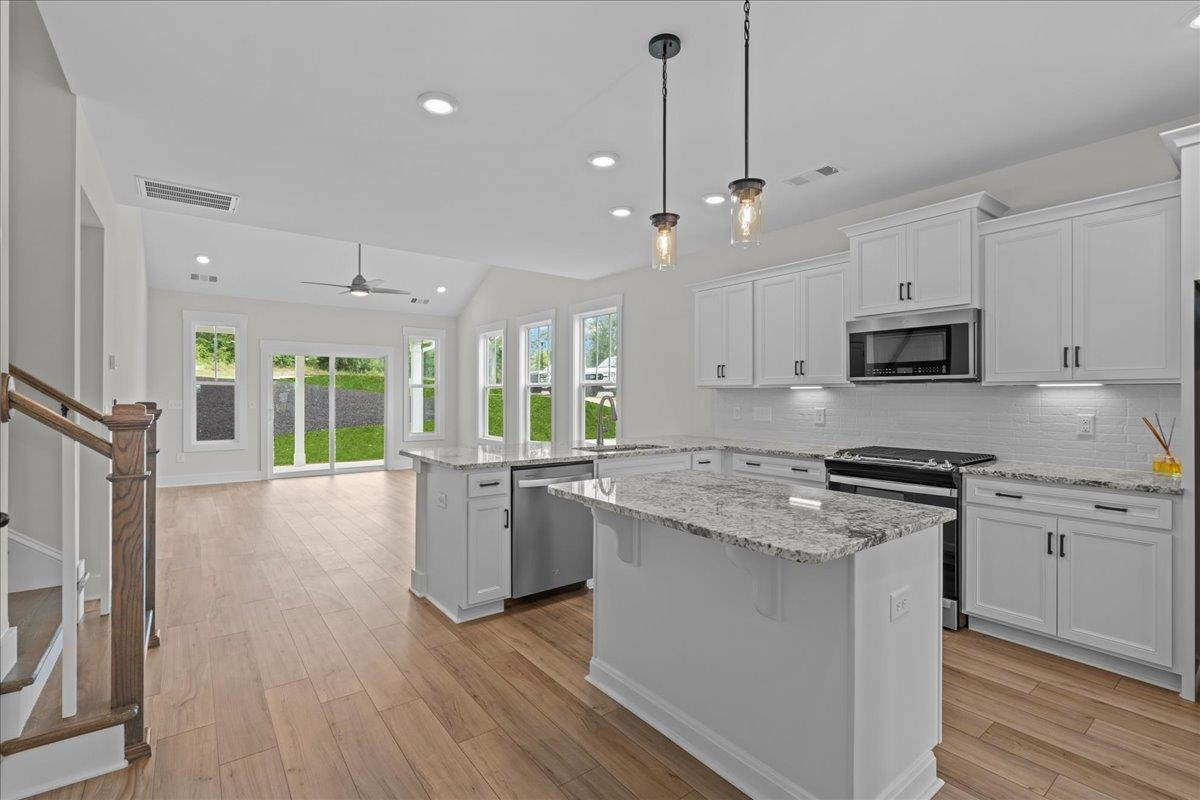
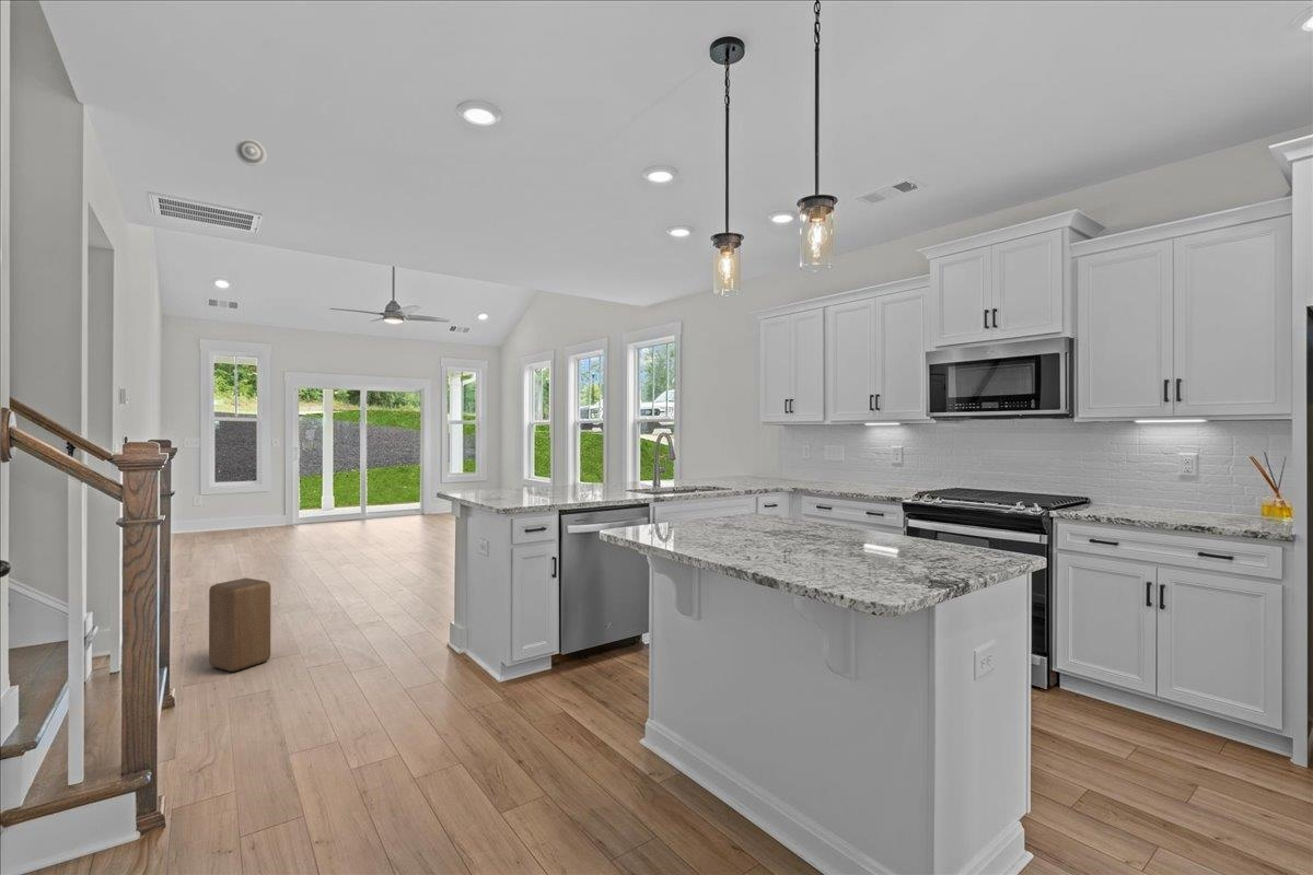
+ smoke detector (251, 151)
+ stool (240, 622)
